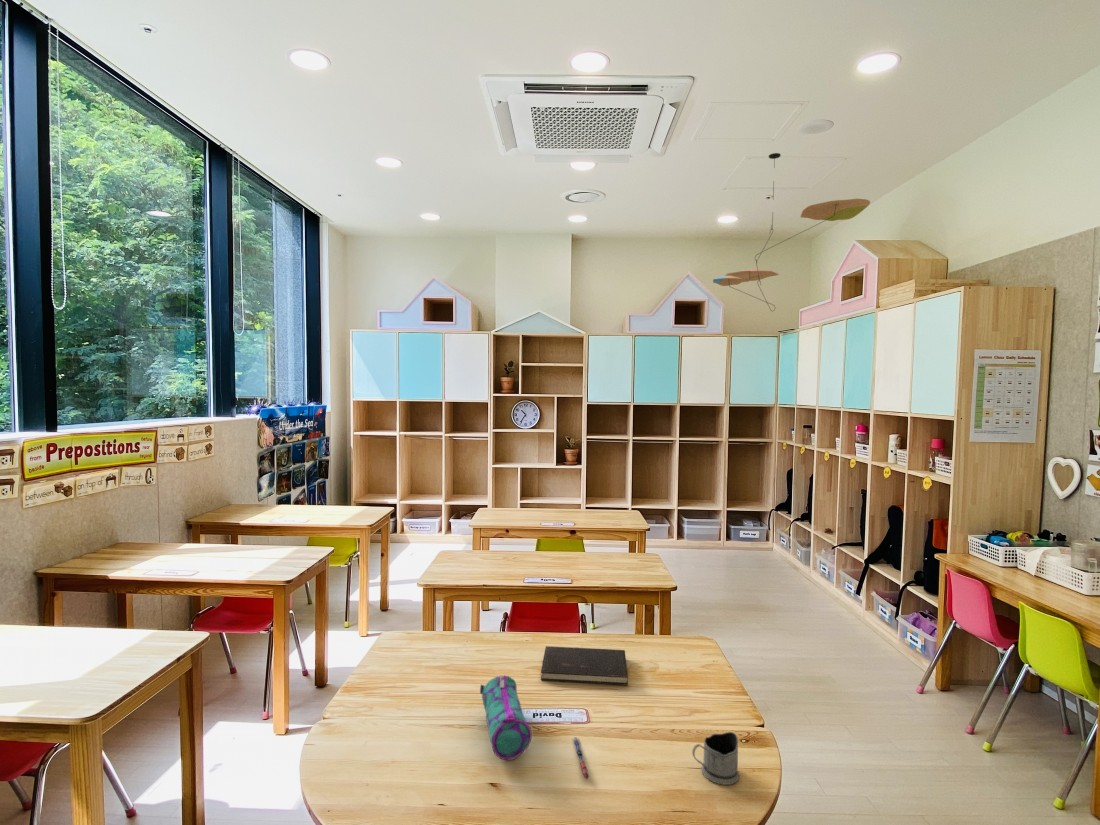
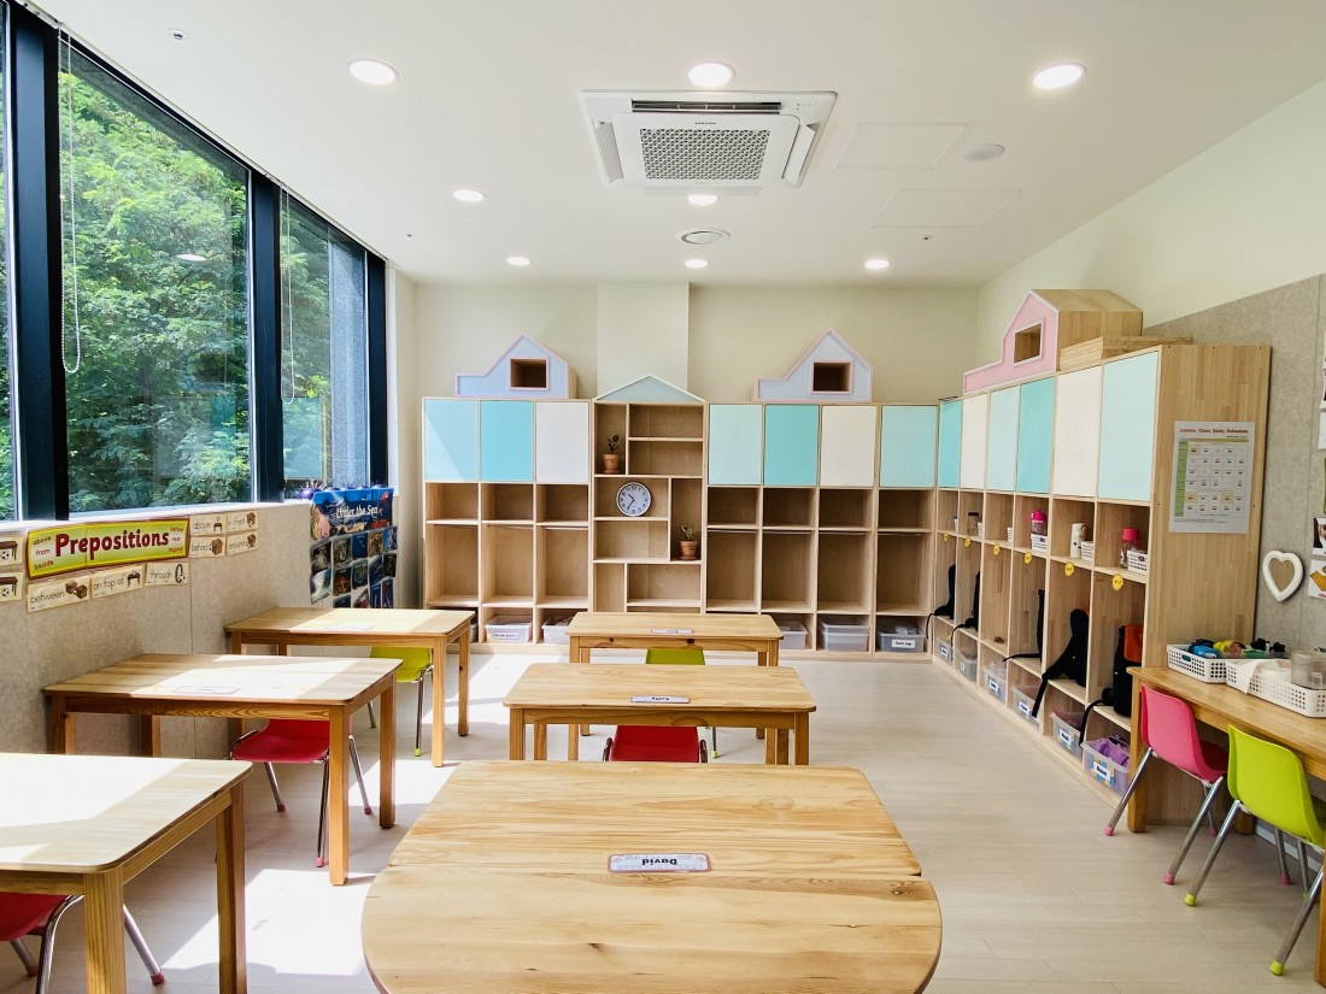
- ceiling mobile (787, 239)
- hardcover book (584, 664)
- pencil case (504, 713)
- tea glass holder (715, 755)
- pen (580, 755)
